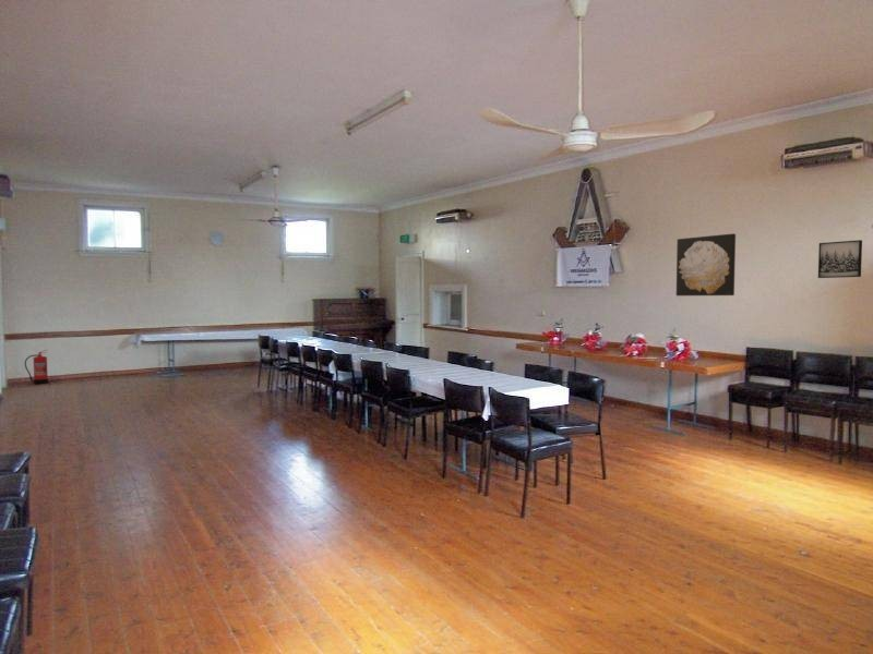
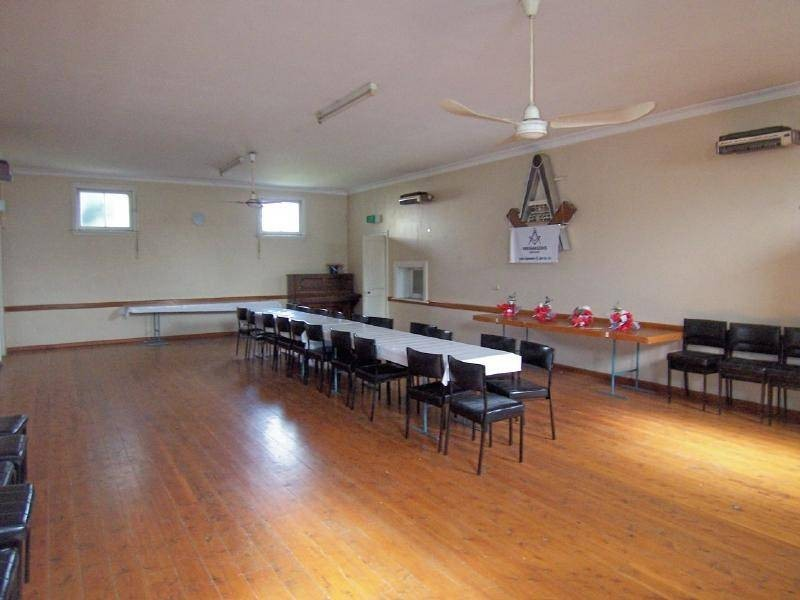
- wall art (839, 259)
- fire extinguisher (36, 366)
- wall art (704, 266)
